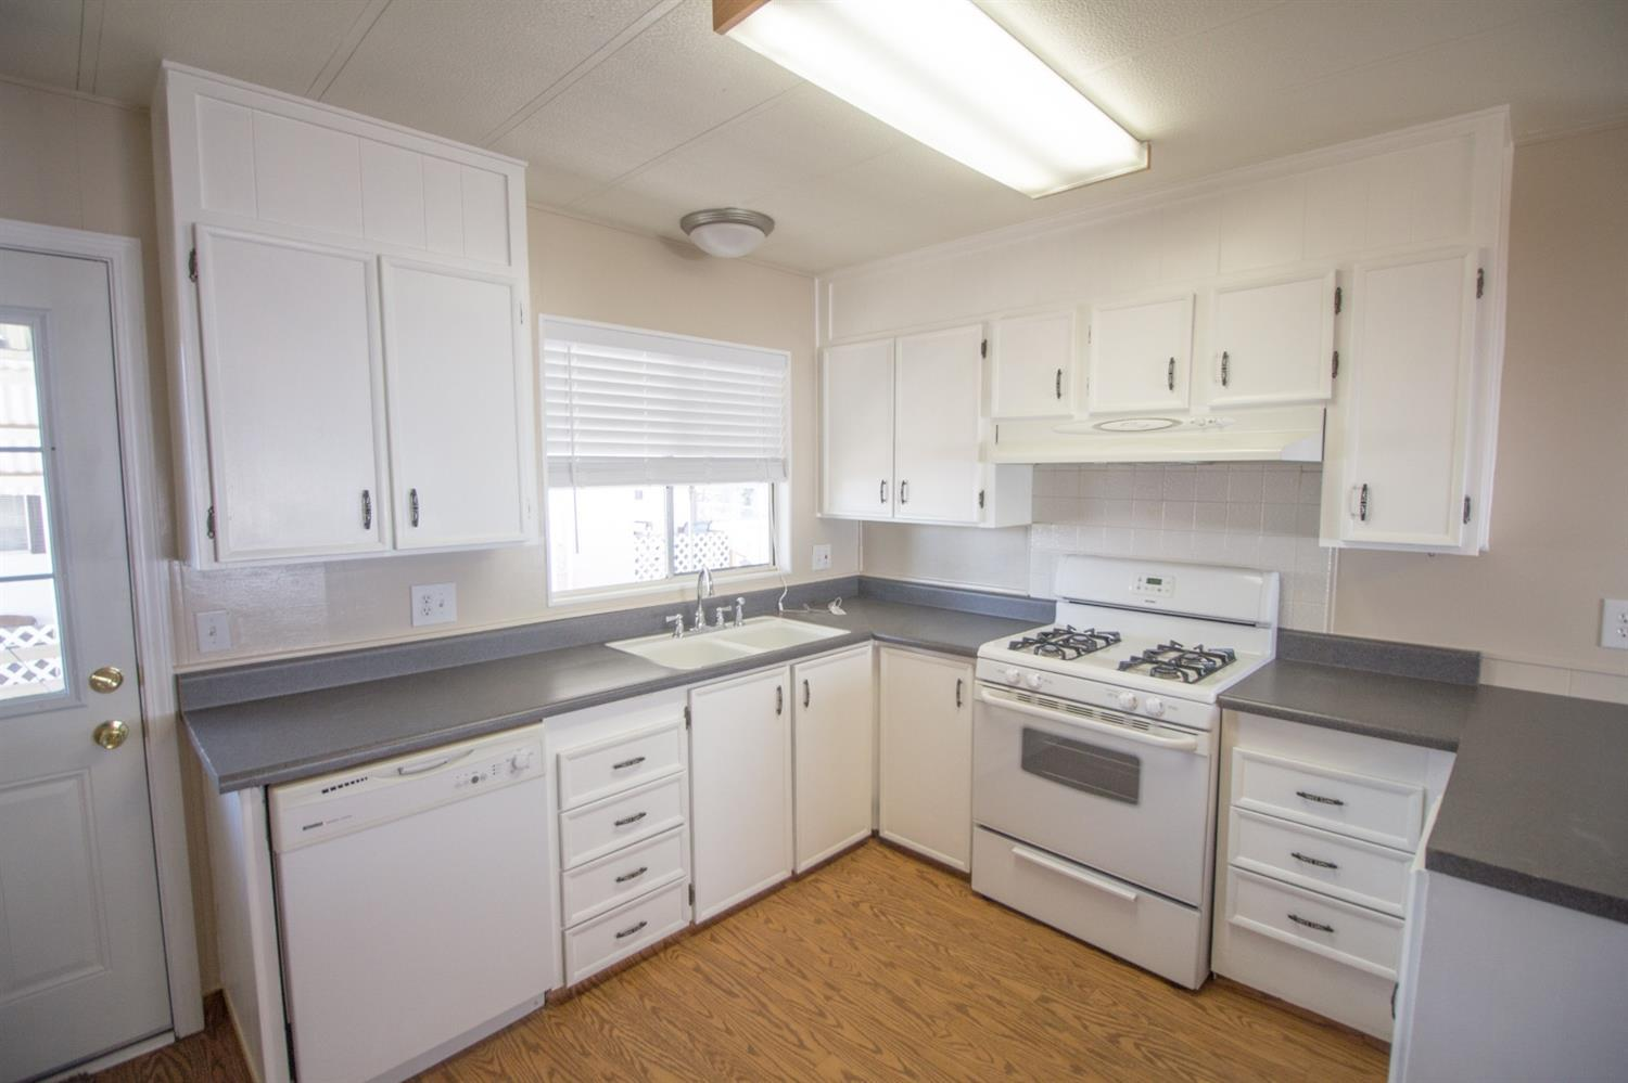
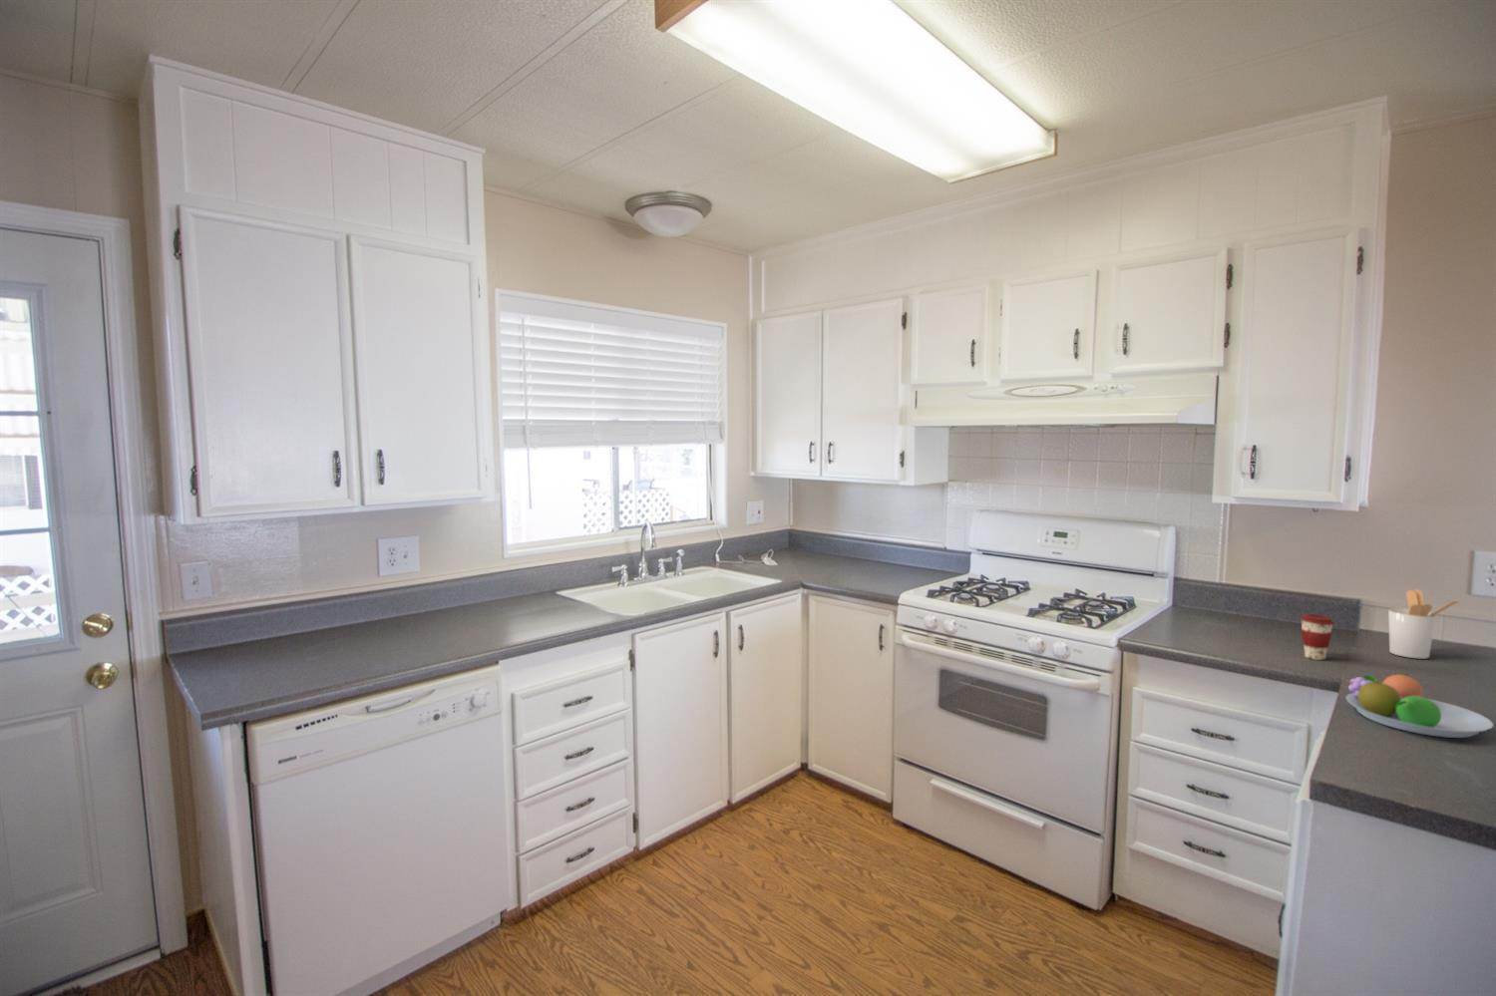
+ coffee cup (1316, 637)
+ fruit bowl (1413, 700)
+ utensil holder (1423, 624)
